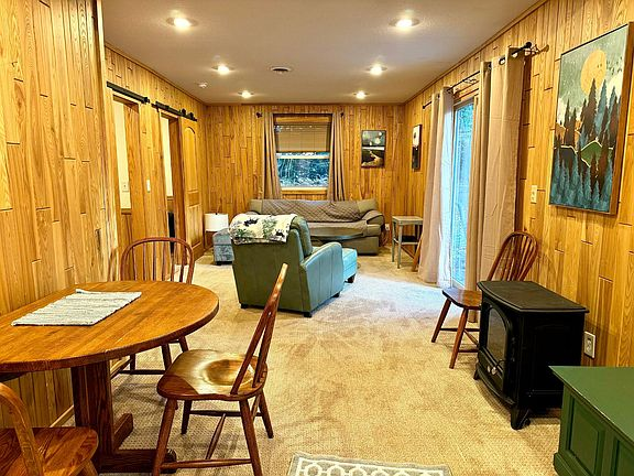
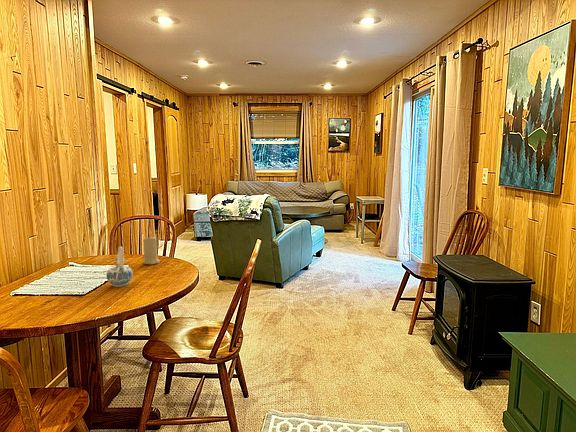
+ ceramic pitcher (119, 265)
+ candle (150, 249)
